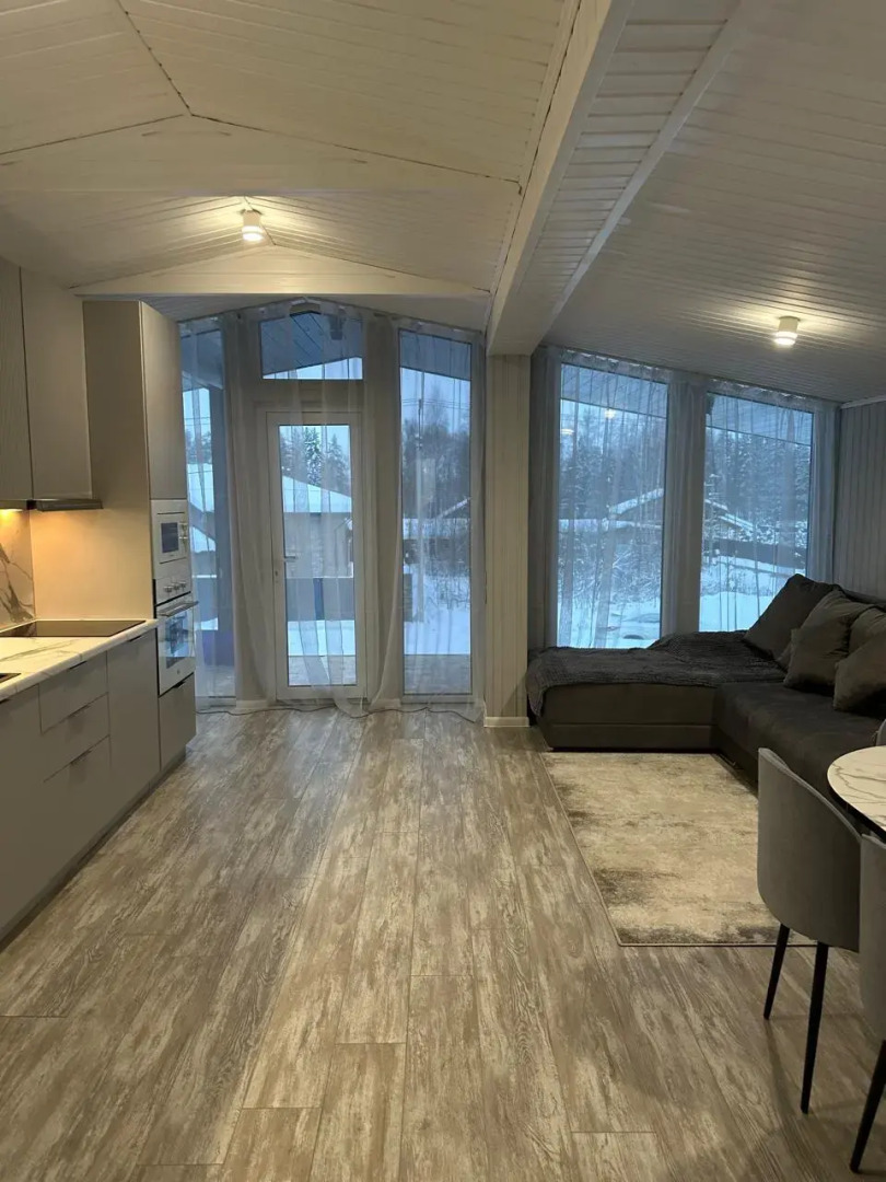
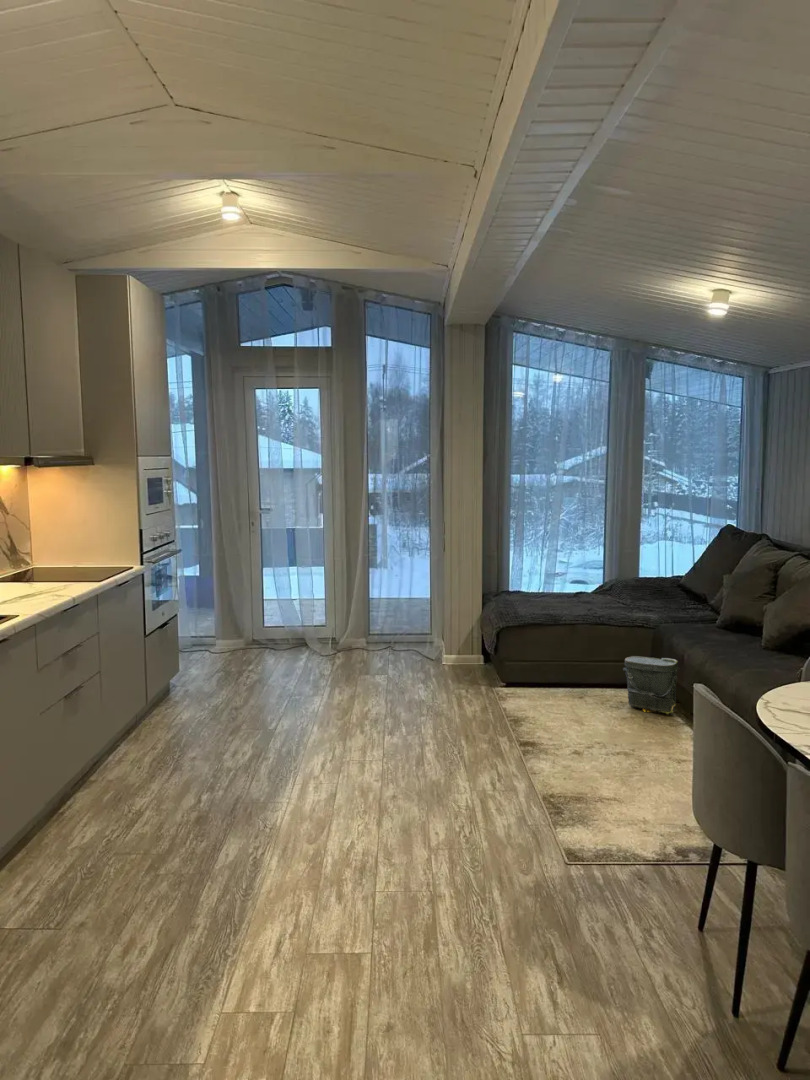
+ bag (650, 684)
